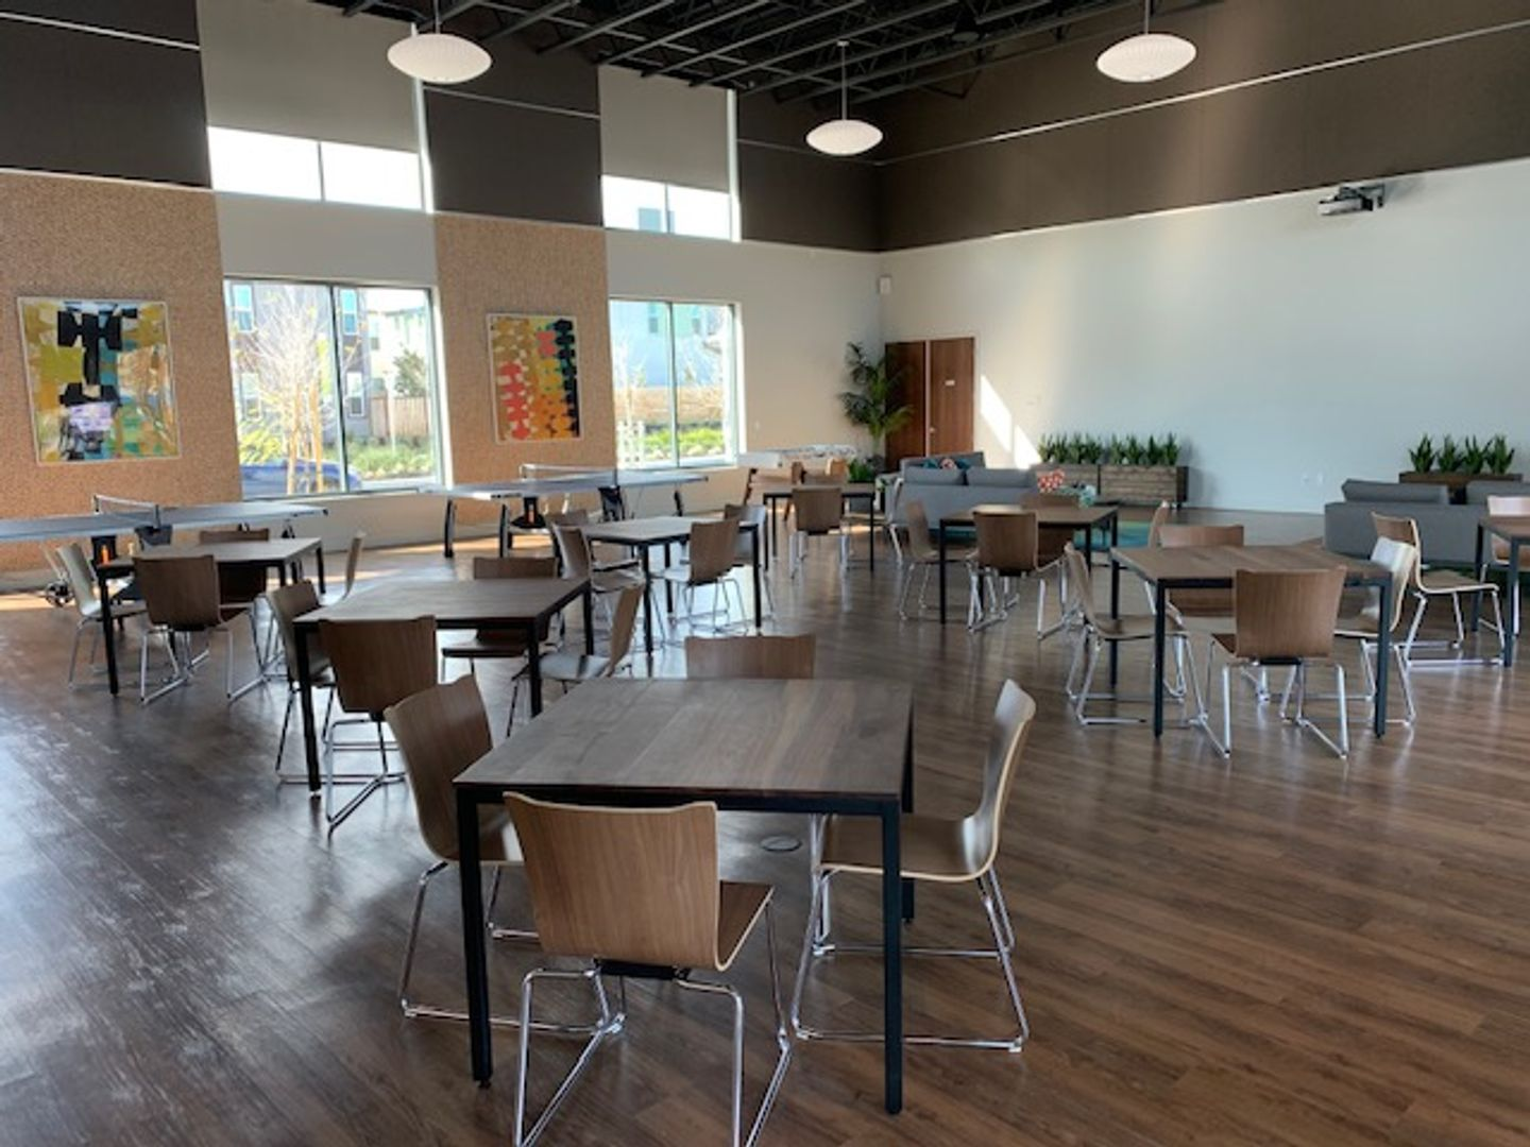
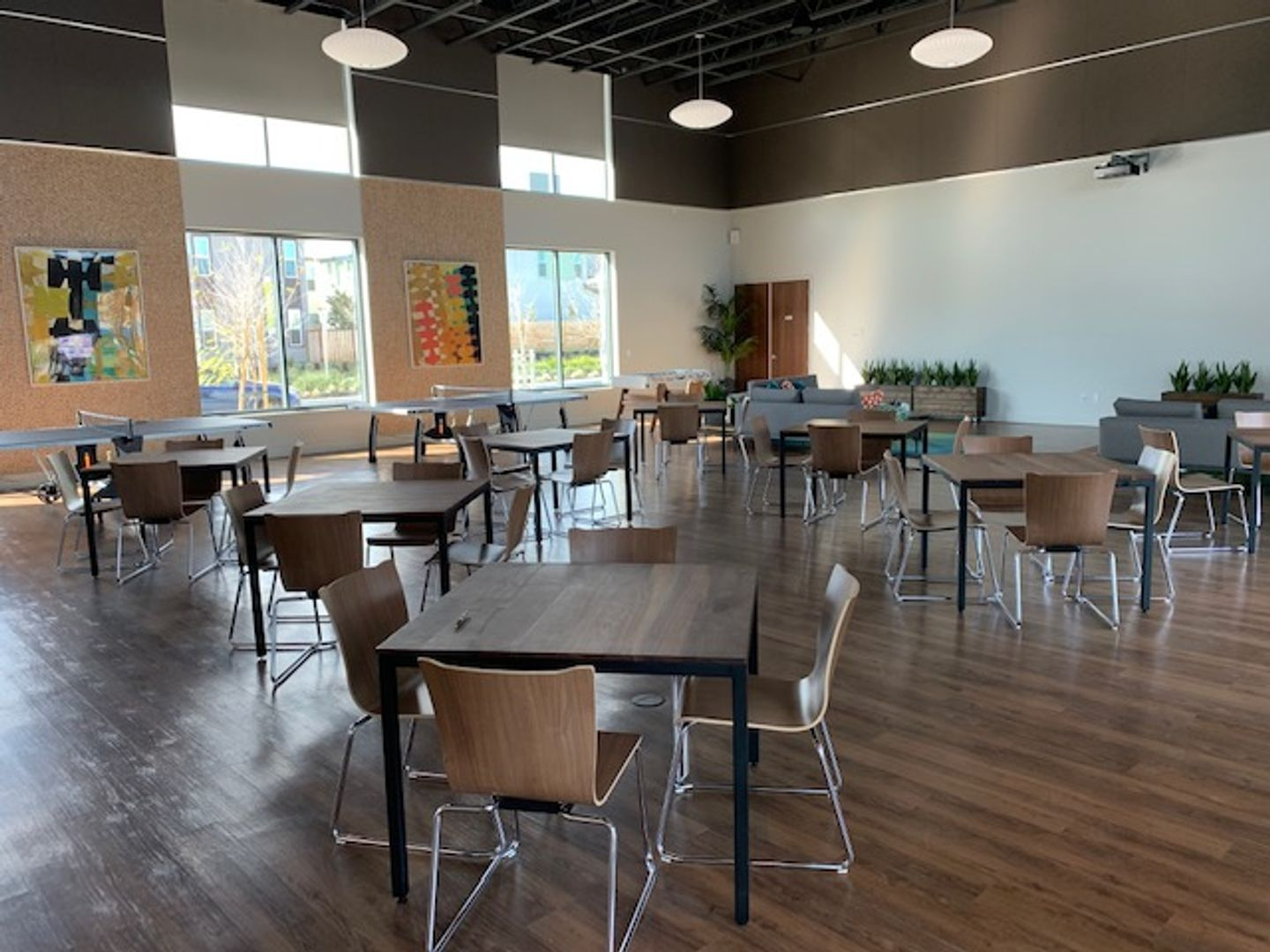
+ pen (461, 619)
